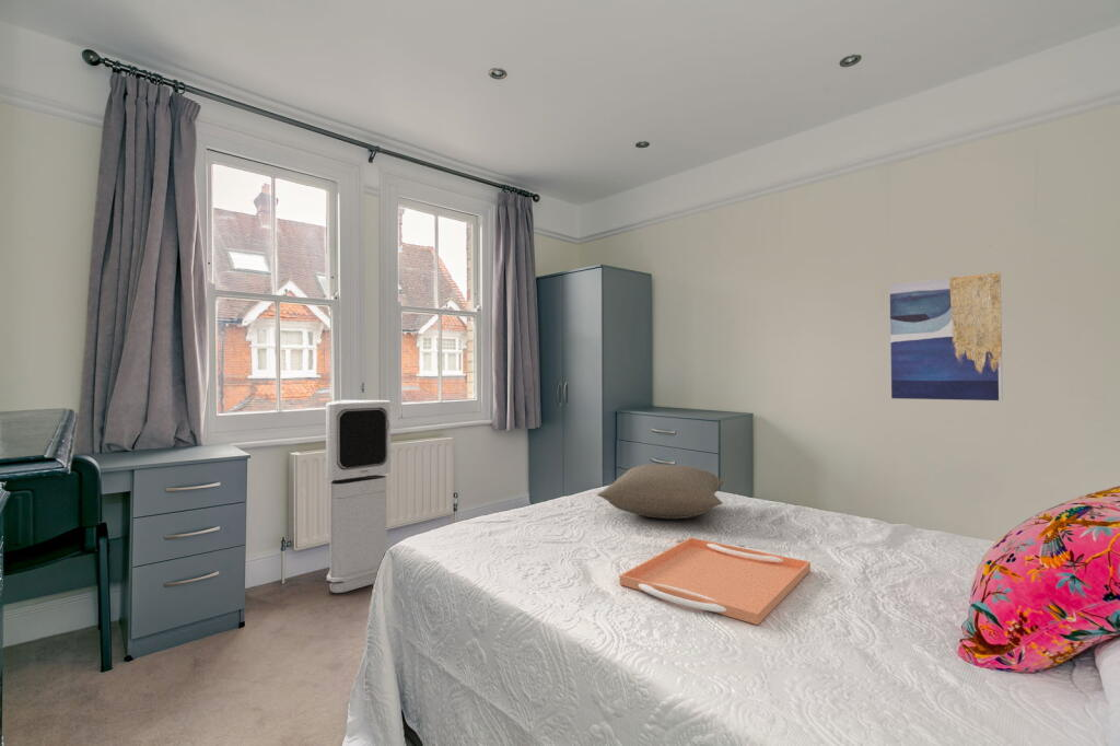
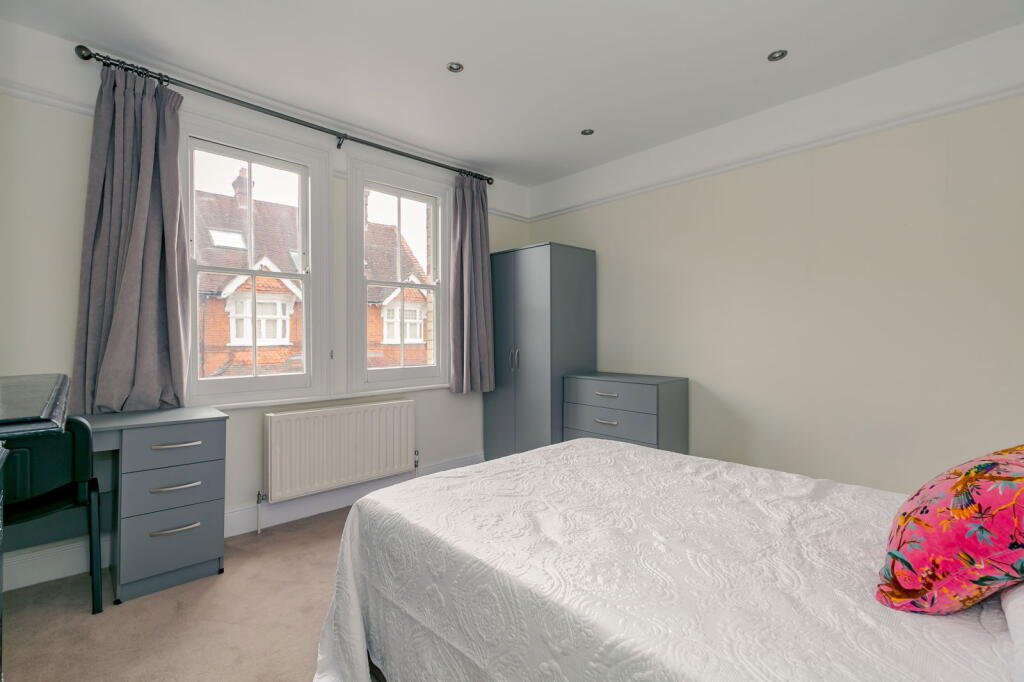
- pillow (665, 489)
- air purifier (351, 489)
- wall art (943, 339)
- serving tray (718, 572)
